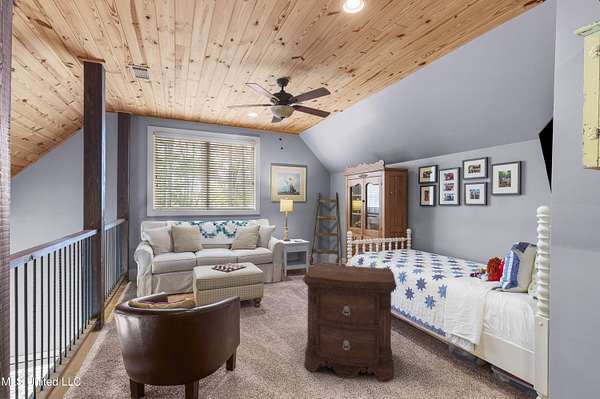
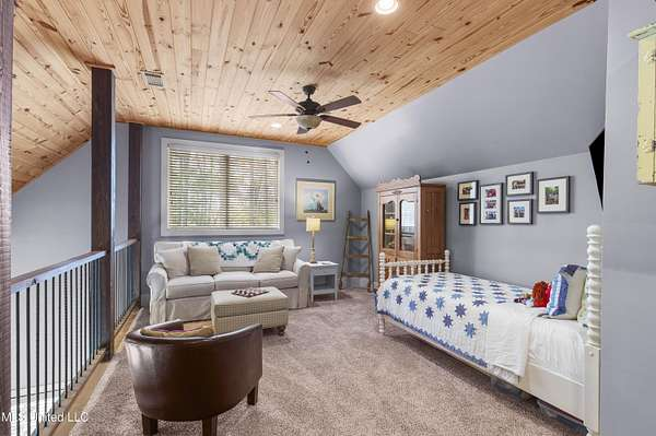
- nightstand (348, 317)
